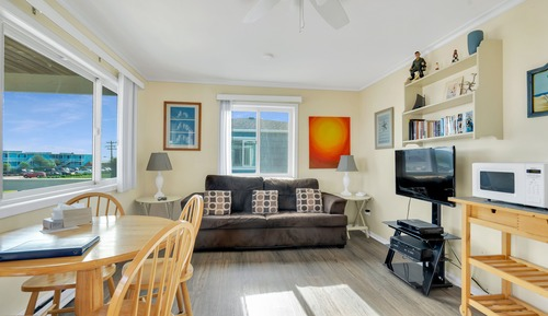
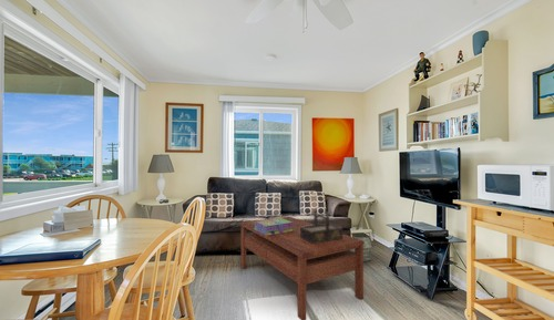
+ stack of books (274, 225)
+ coffee table (294, 255)
+ decorative box (321, 225)
+ bag (363, 248)
